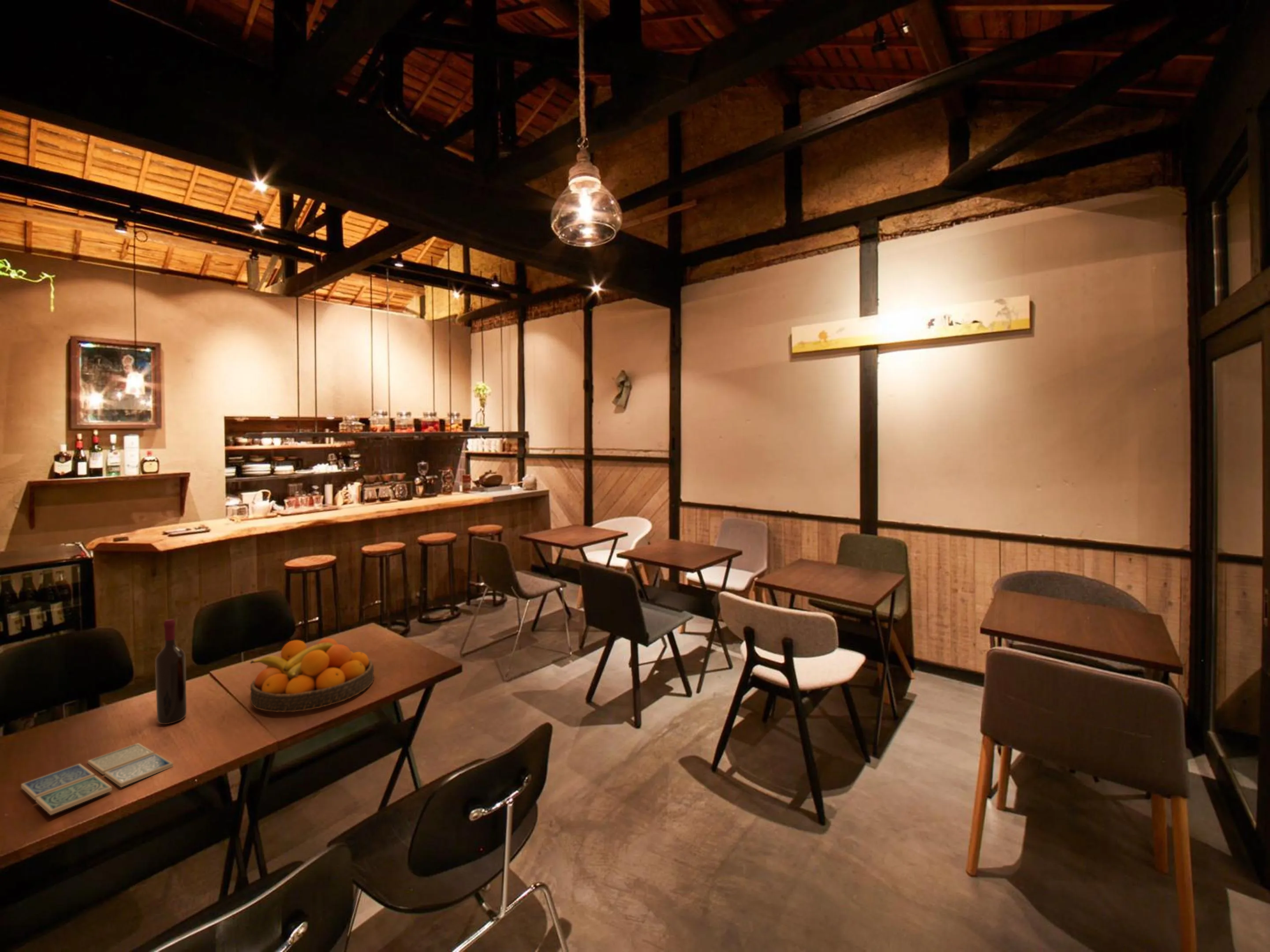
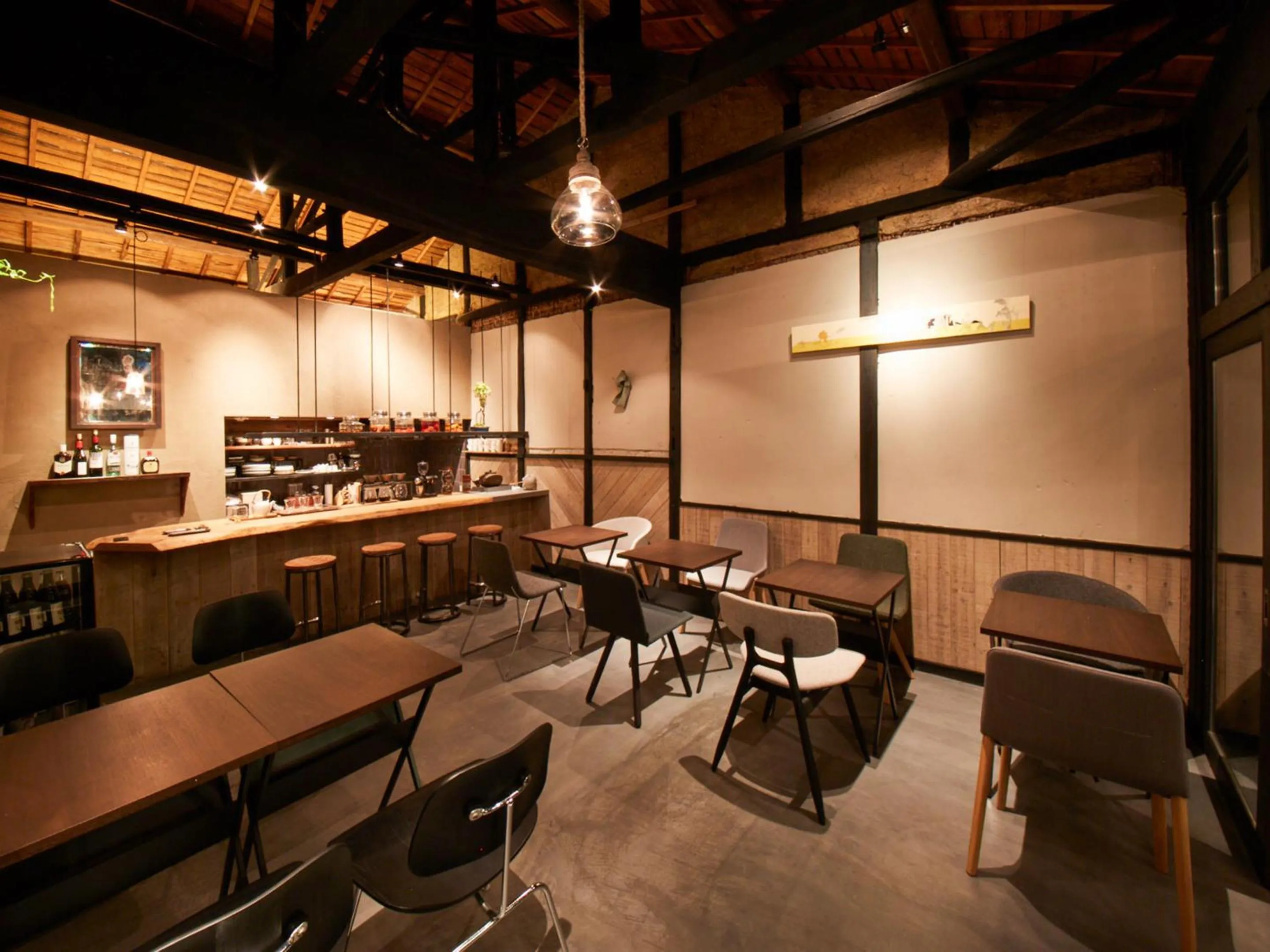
- wine bottle (171, 670)
- fruit bowl (315, 666)
- drink coaster (101, 773)
